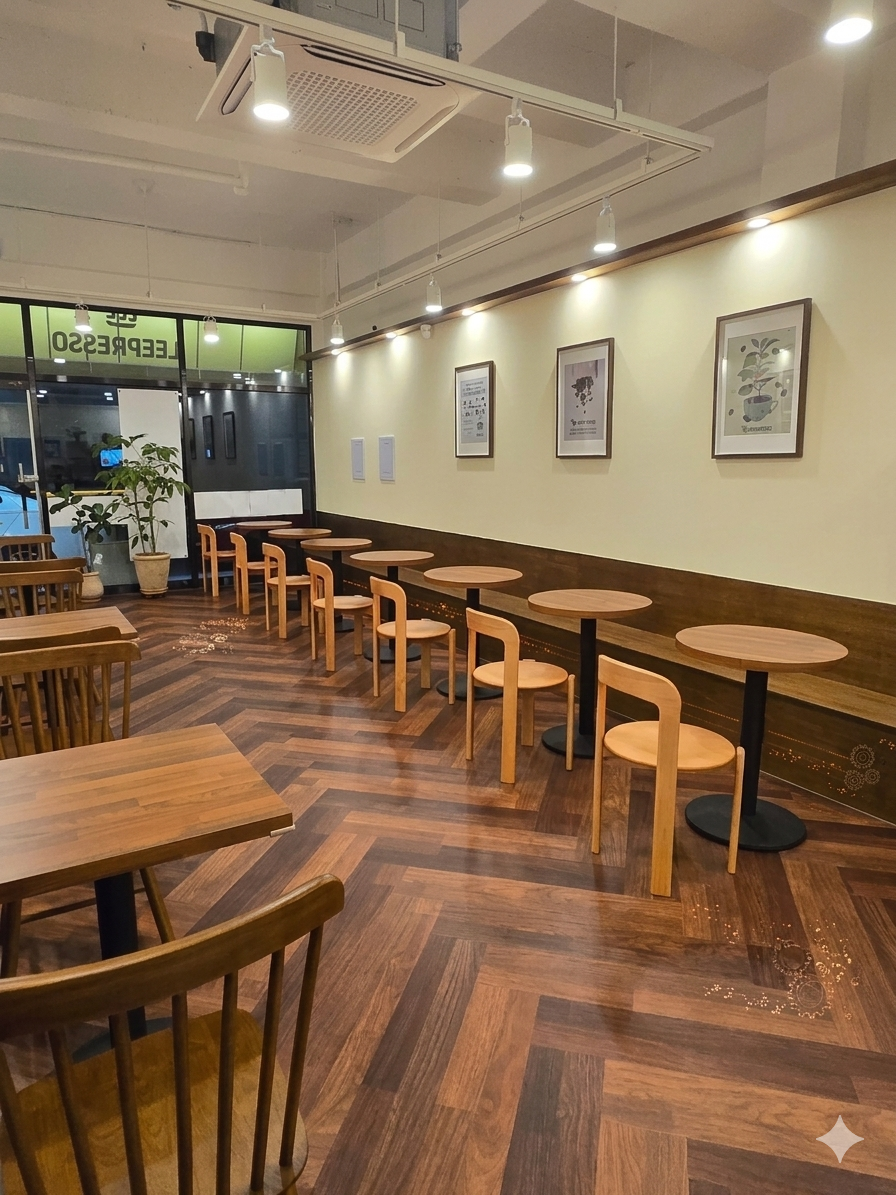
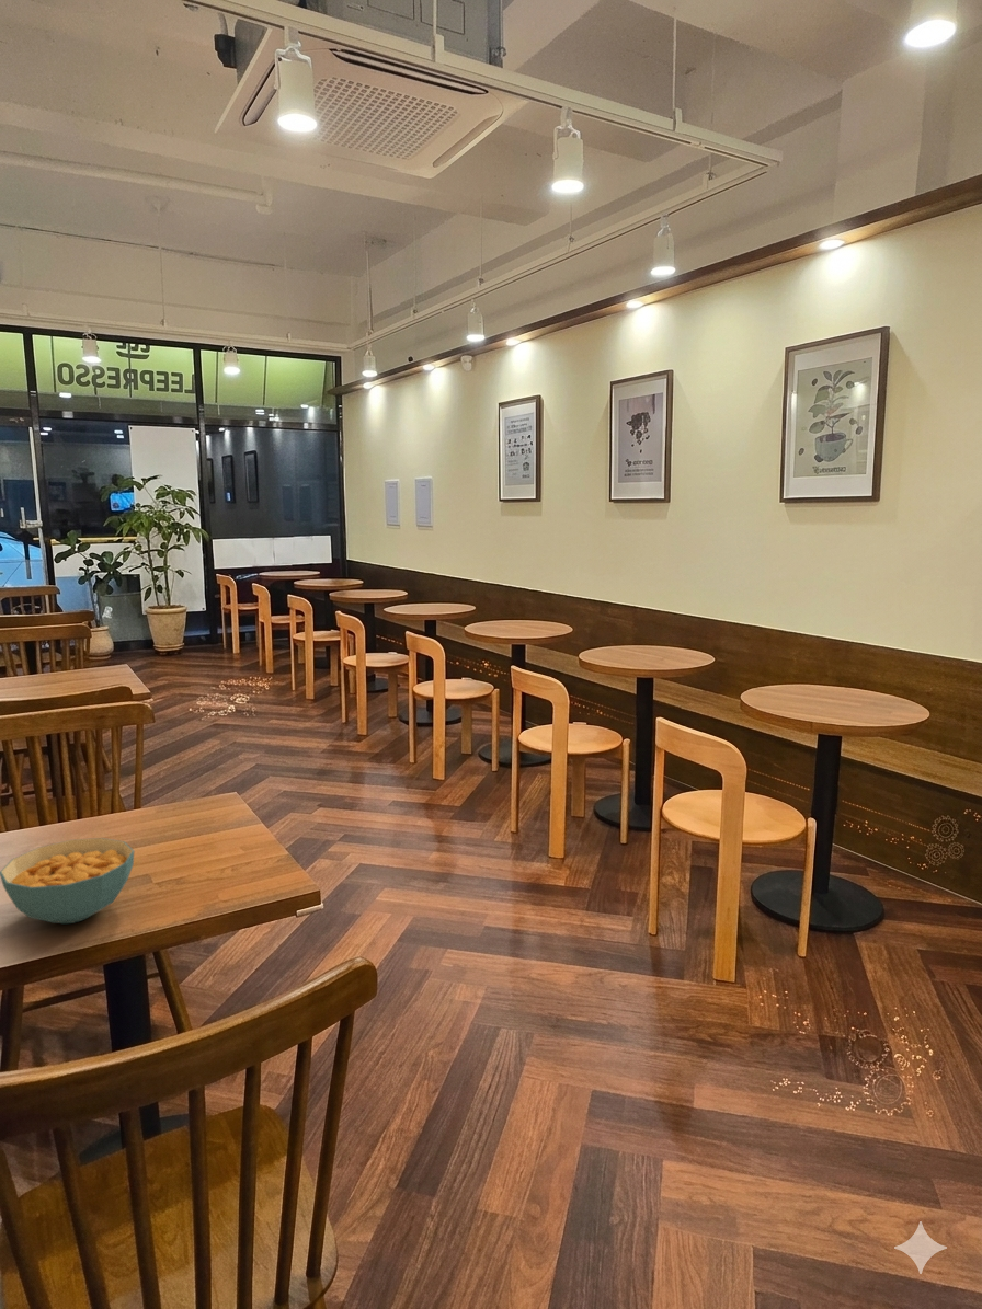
+ cereal bowl (71, 887)
